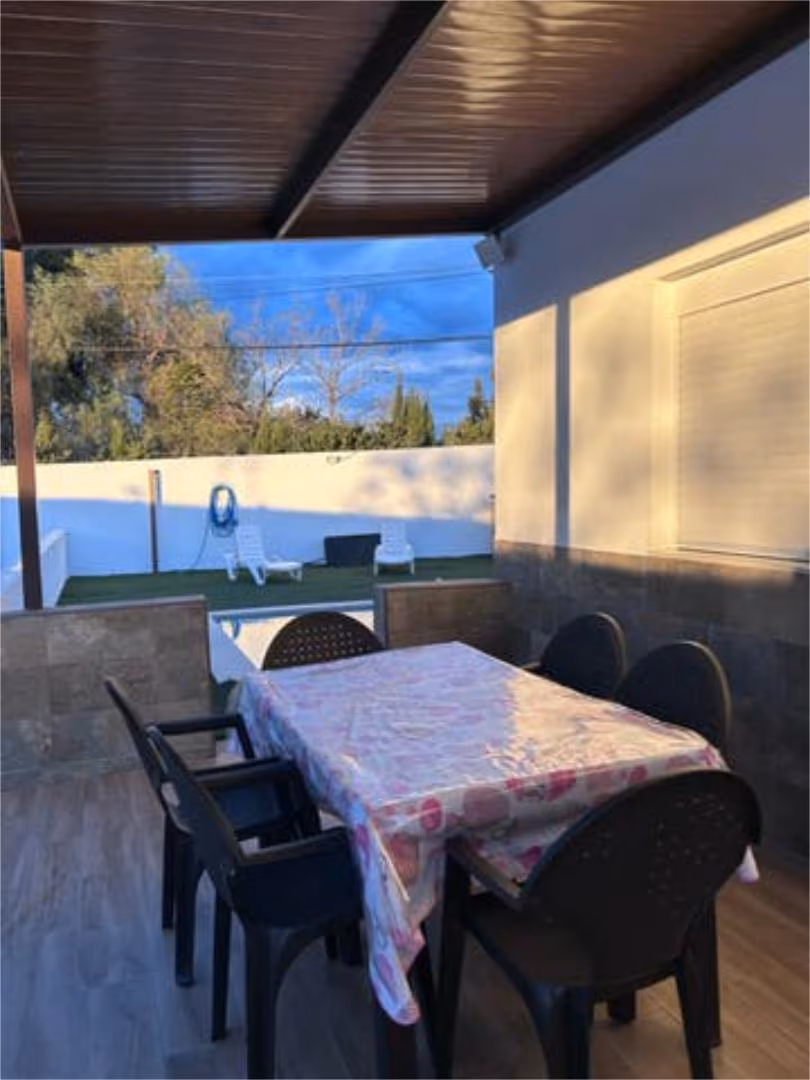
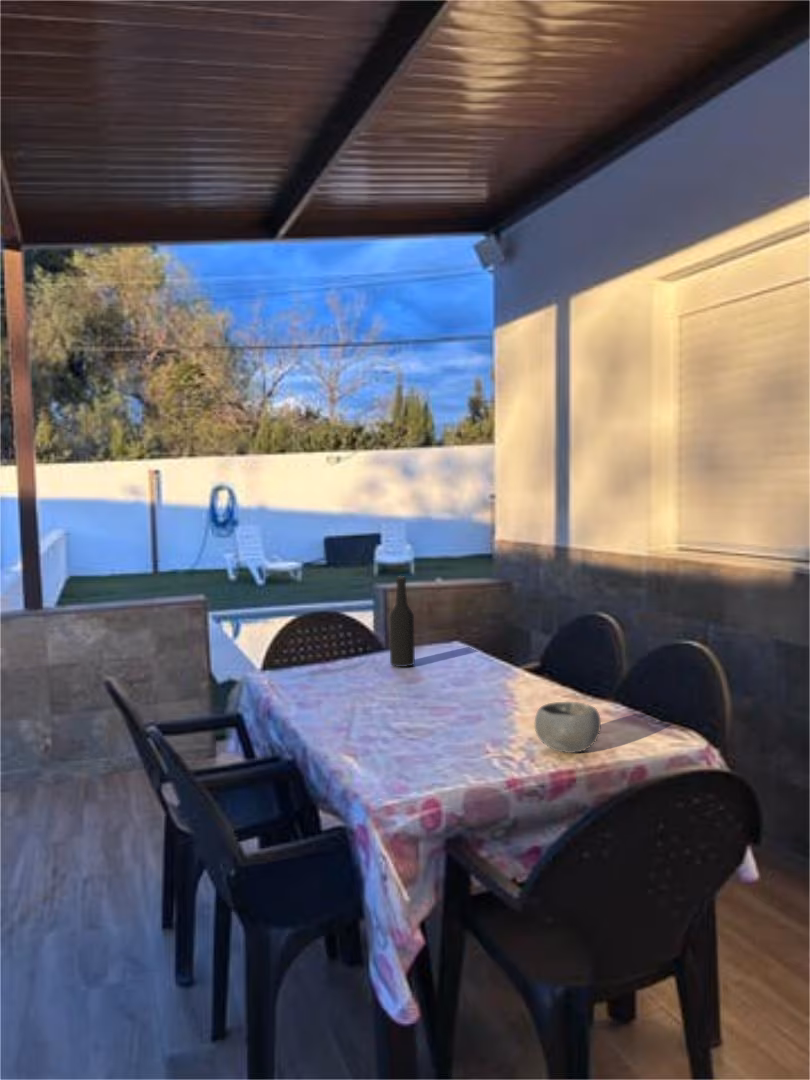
+ bottle (401, 621)
+ bowl (567, 729)
